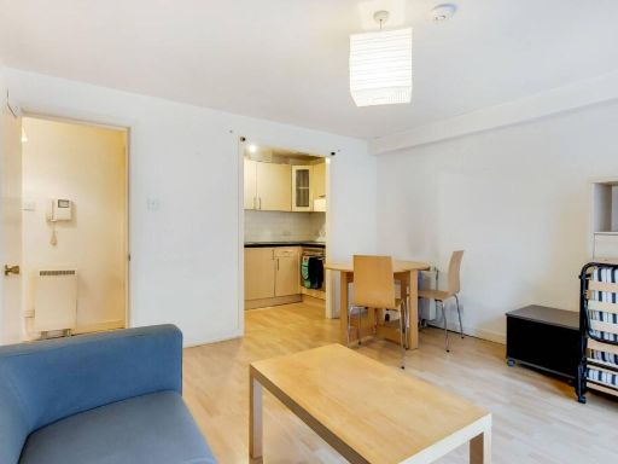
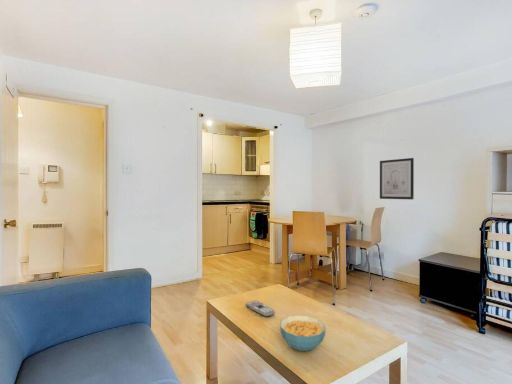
+ cereal bowl (302, 336)
+ remote control (260, 308)
+ wall art (395, 179)
